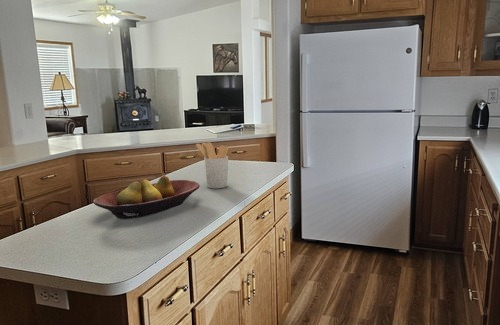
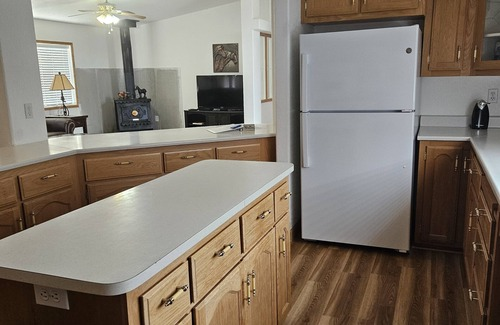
- fruit bowl (150, 193)
- utensil holder (212, 163)
